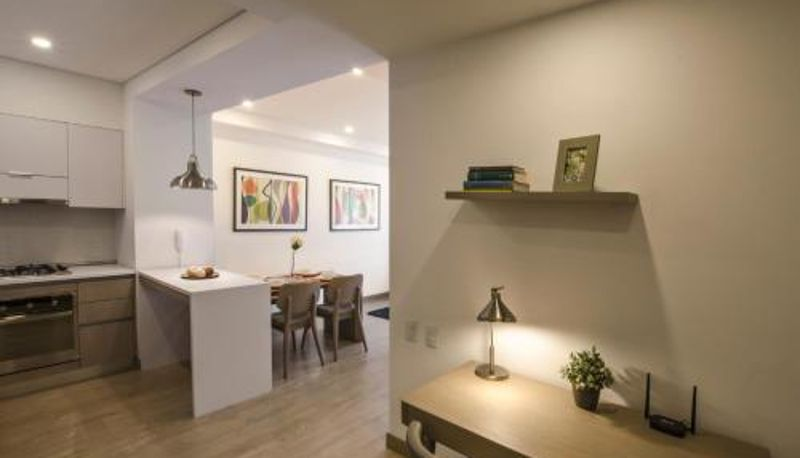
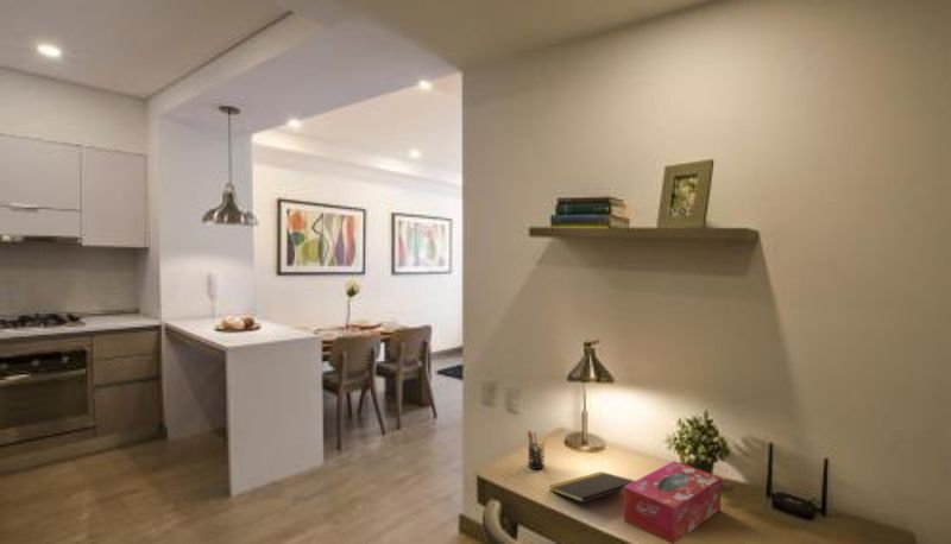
+ notepad (592, 486)
+ pen holder (534, 449)
+ tissue box (673, 498)
